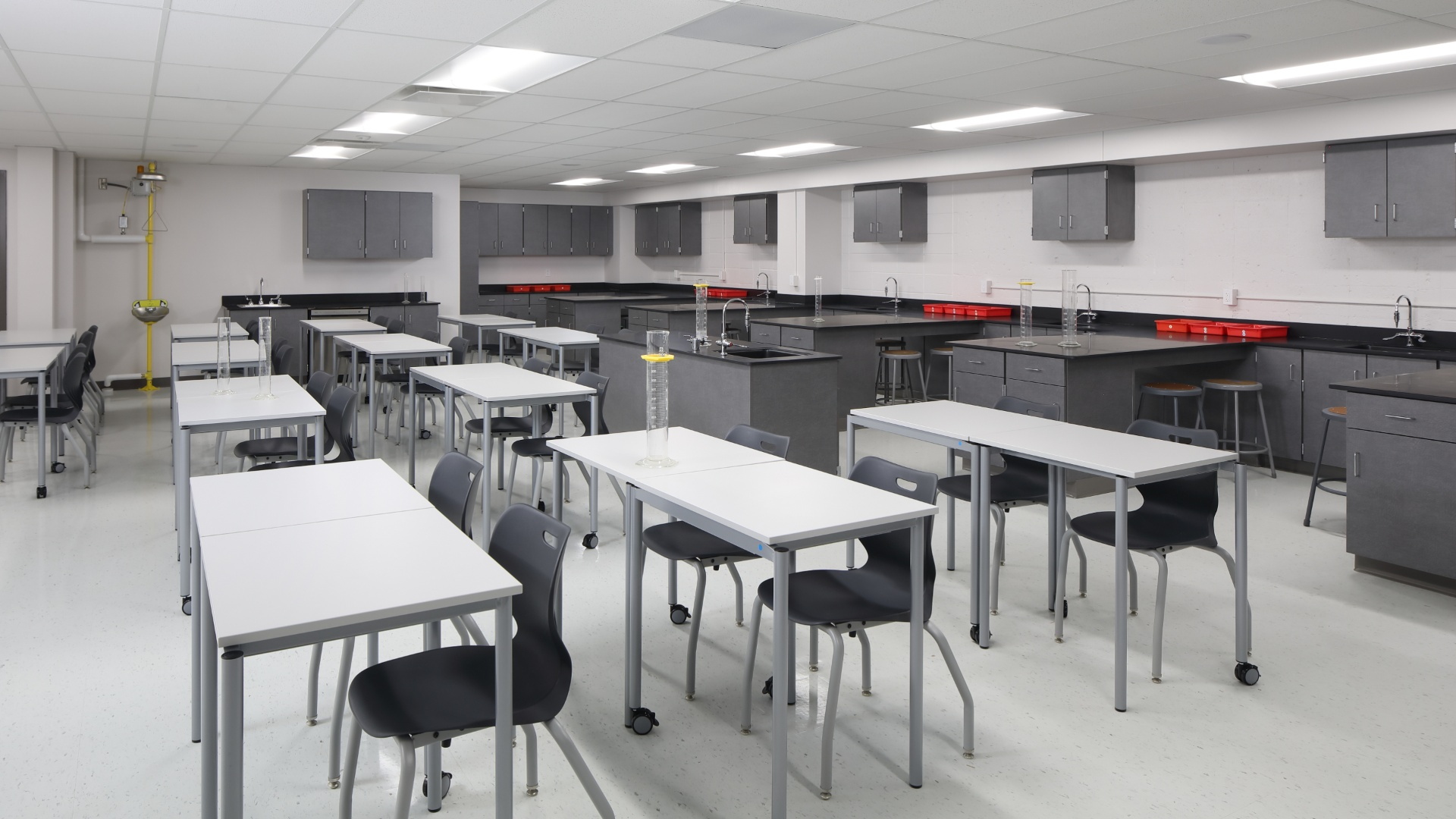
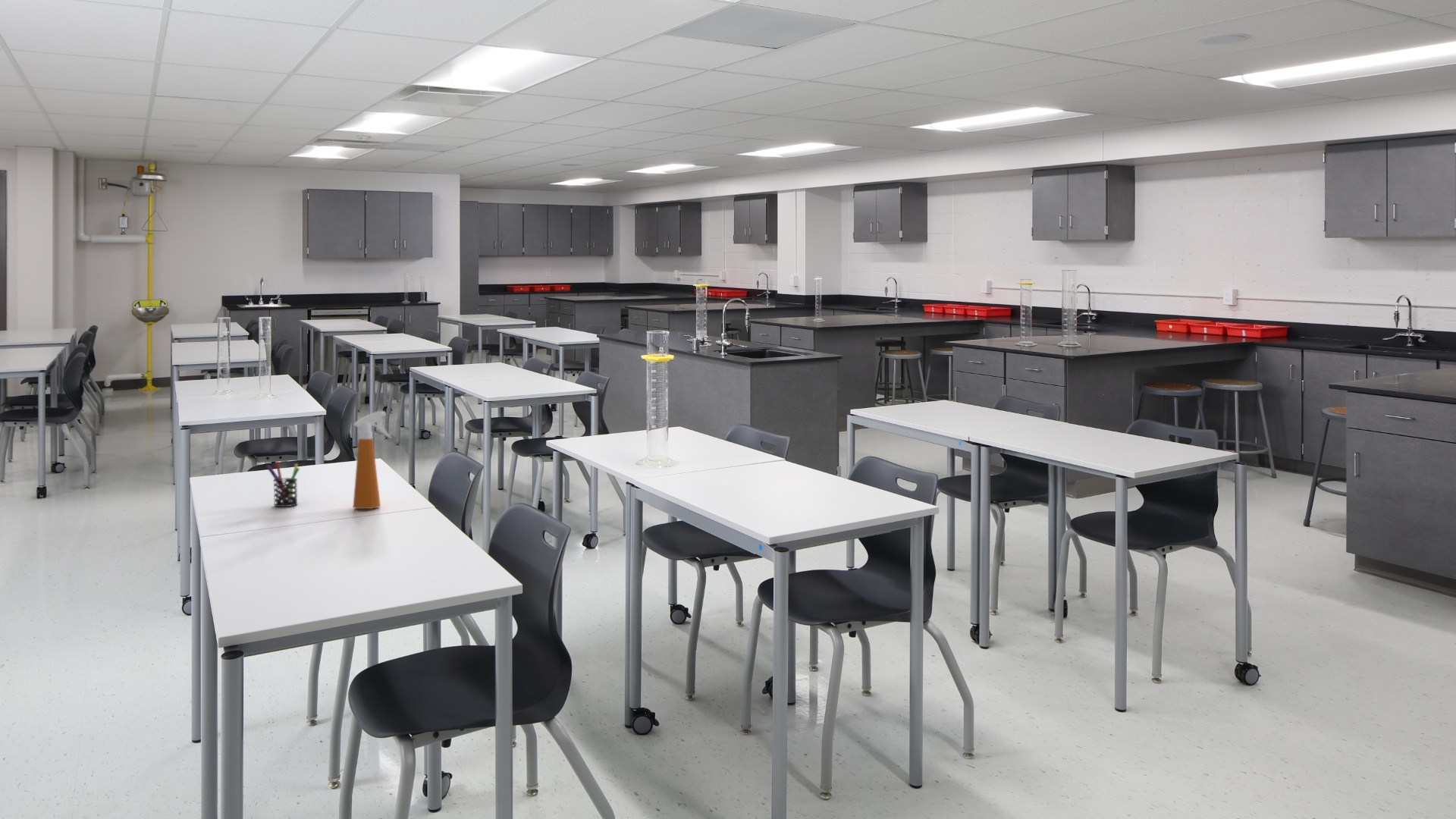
+ spray bottle (372, 459)
+ pen holder (286, 482)
